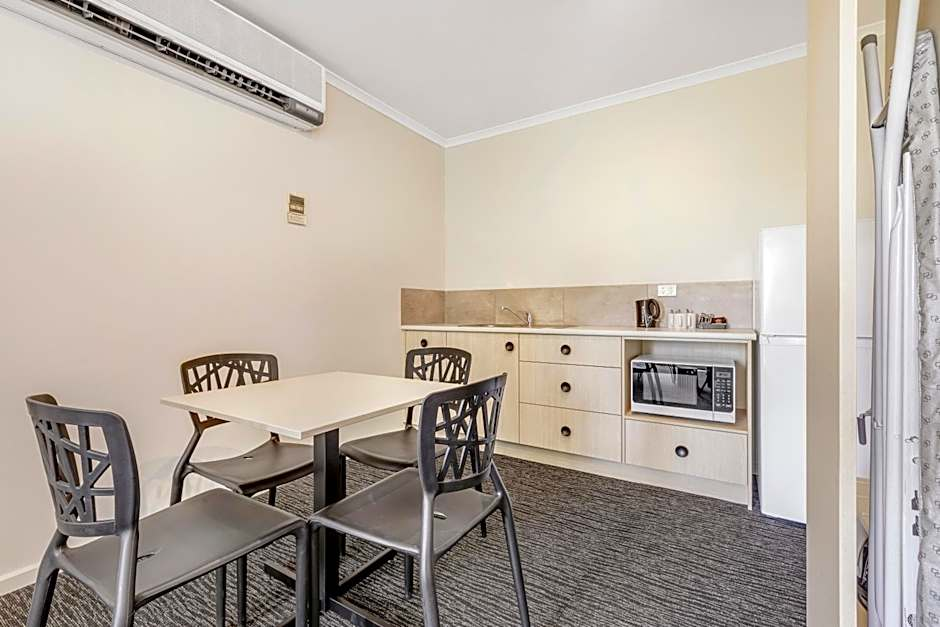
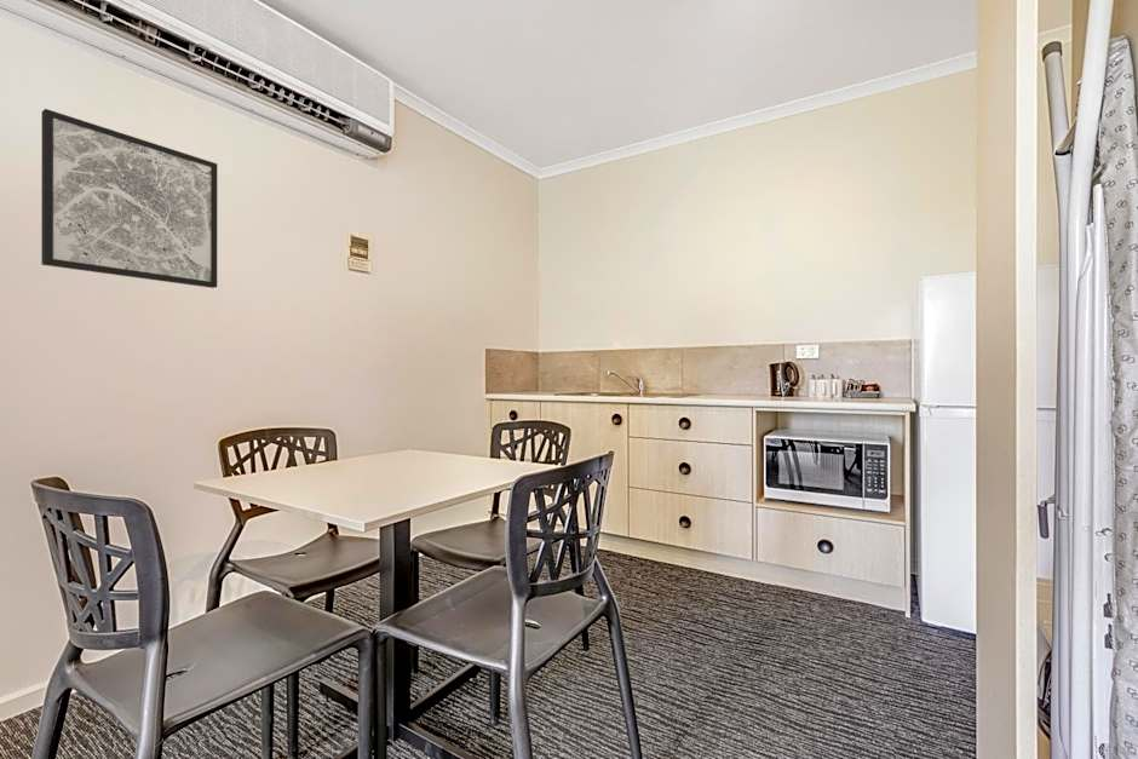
+ wall art (138, 208)
